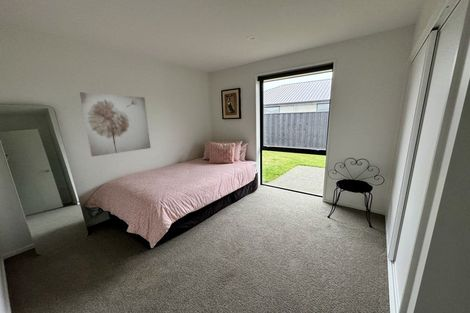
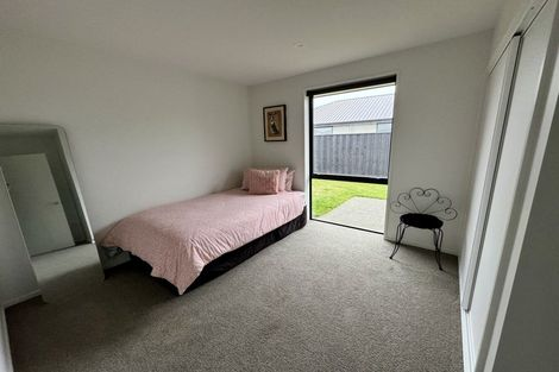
- wall art (120, 124)
